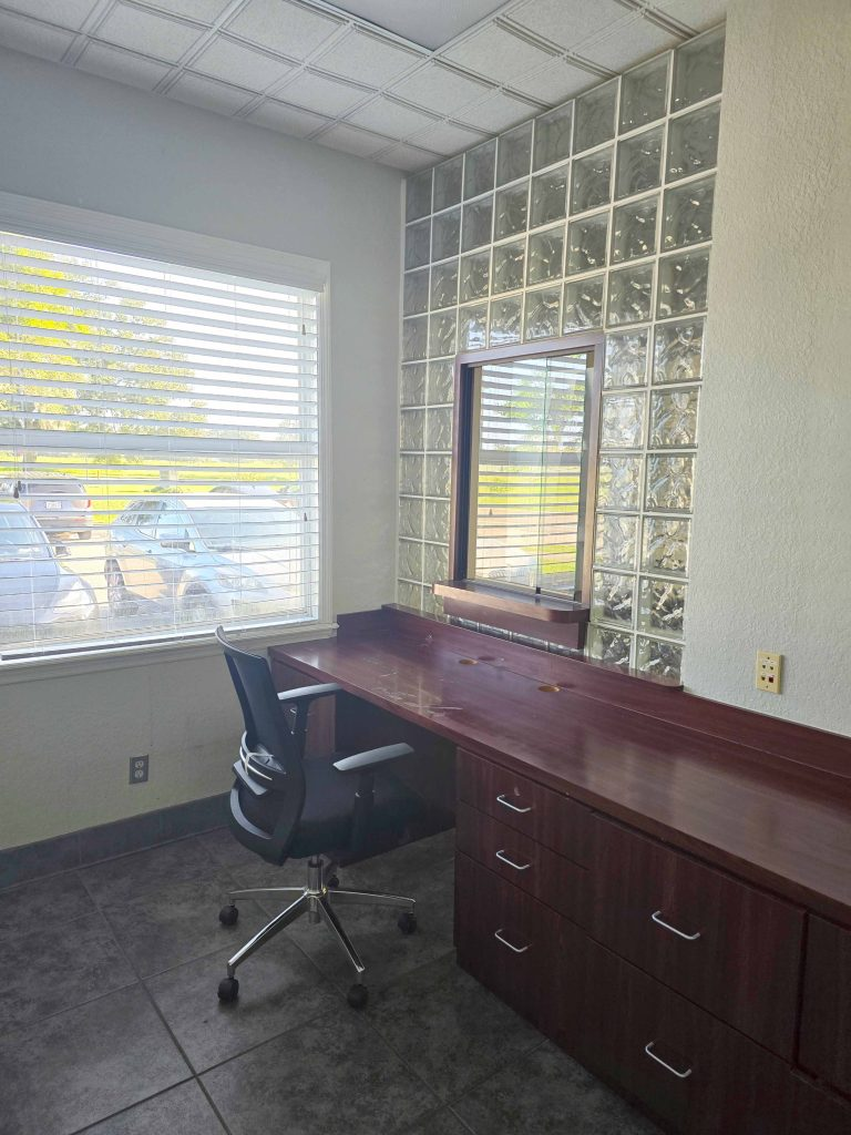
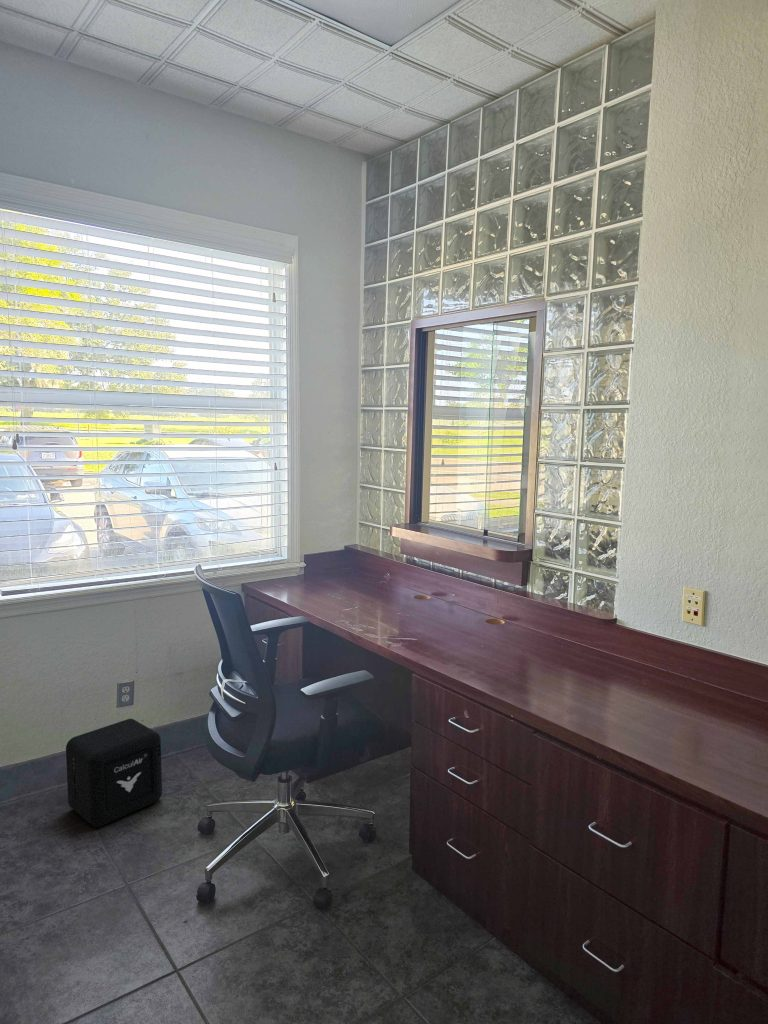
+ air purifier (116, 771)
